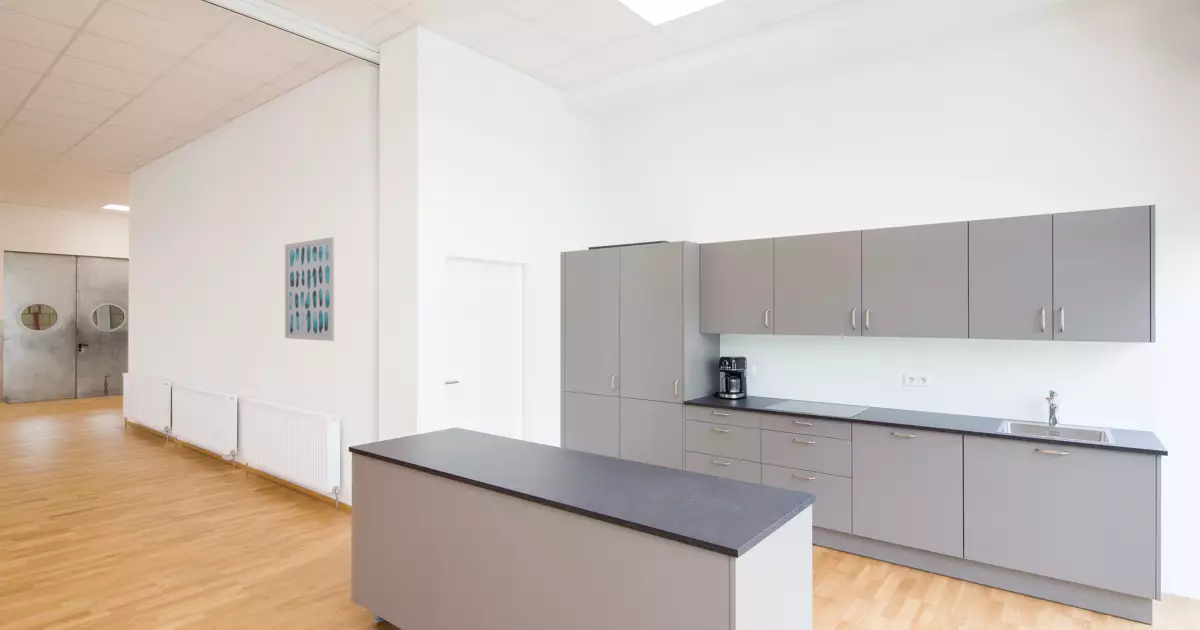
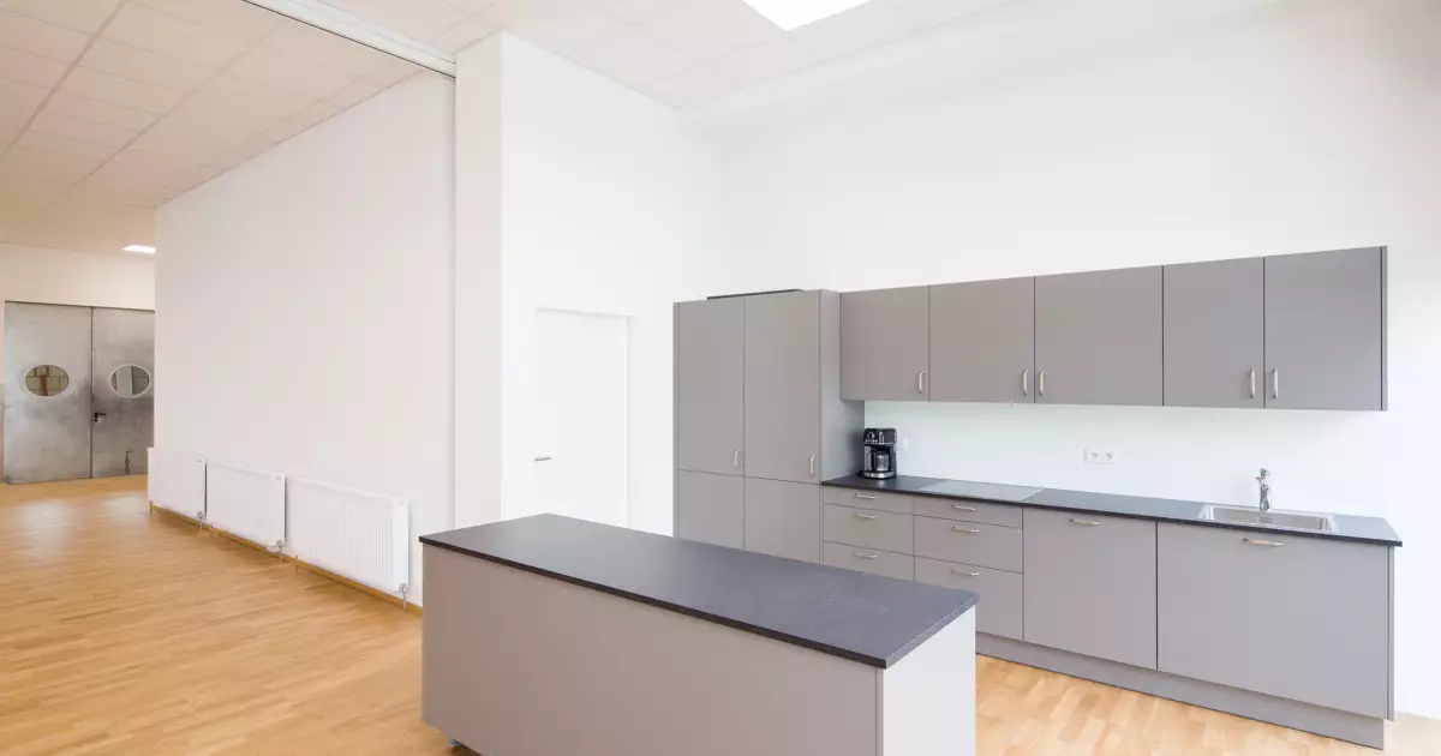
- wall art (308, 290)
